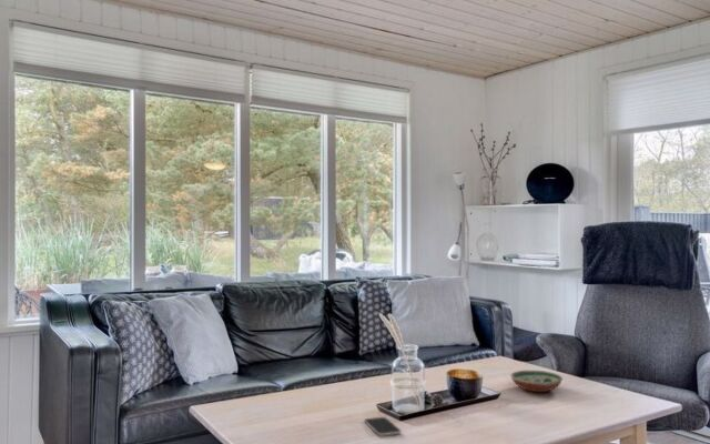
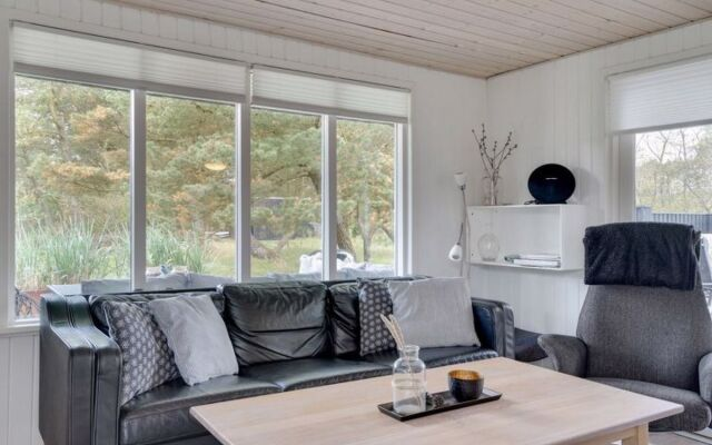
- decorative bowl (536, 382)
- smartphone (382, 425)
